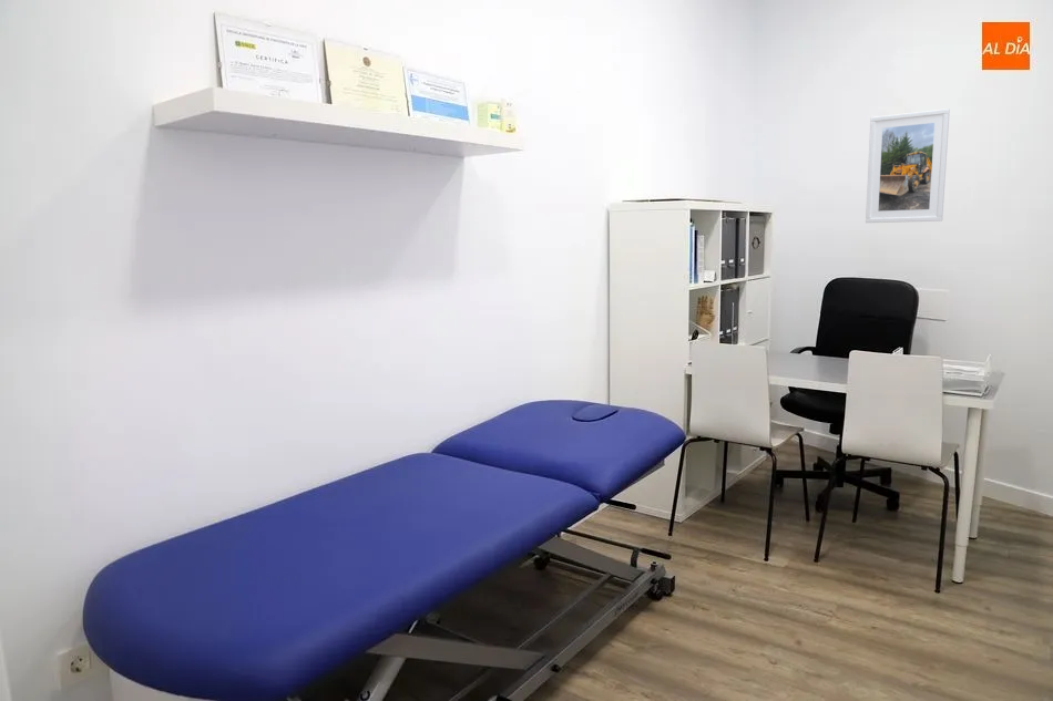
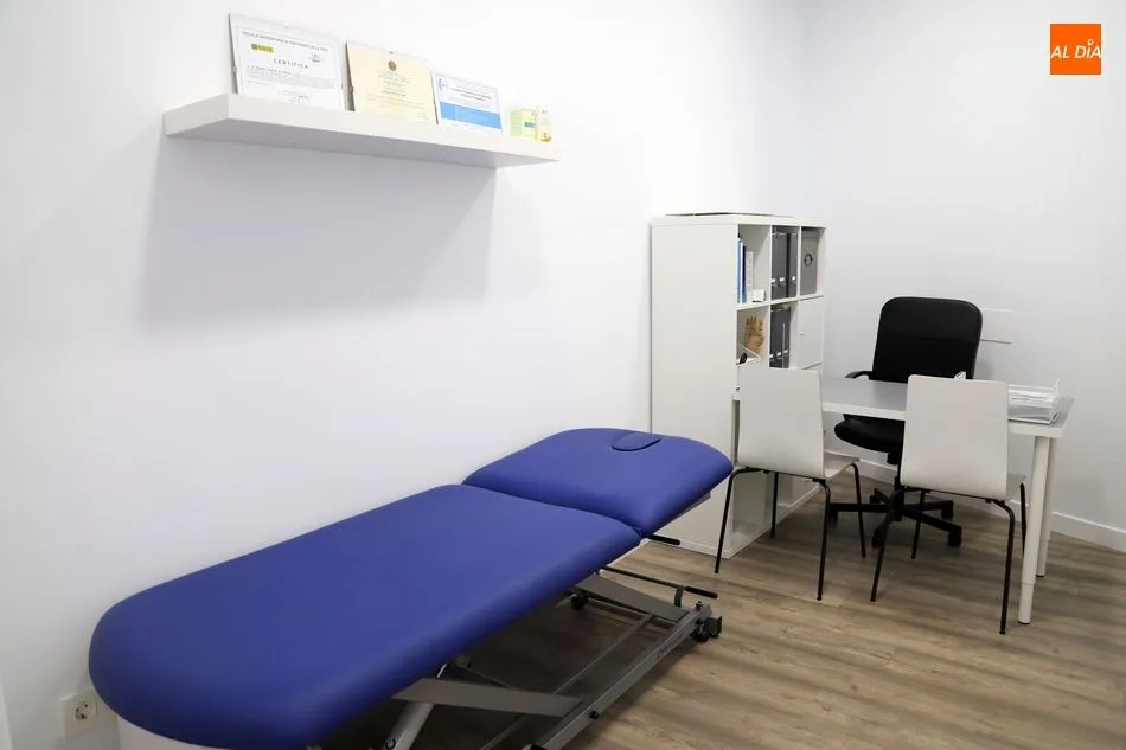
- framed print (906, 167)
